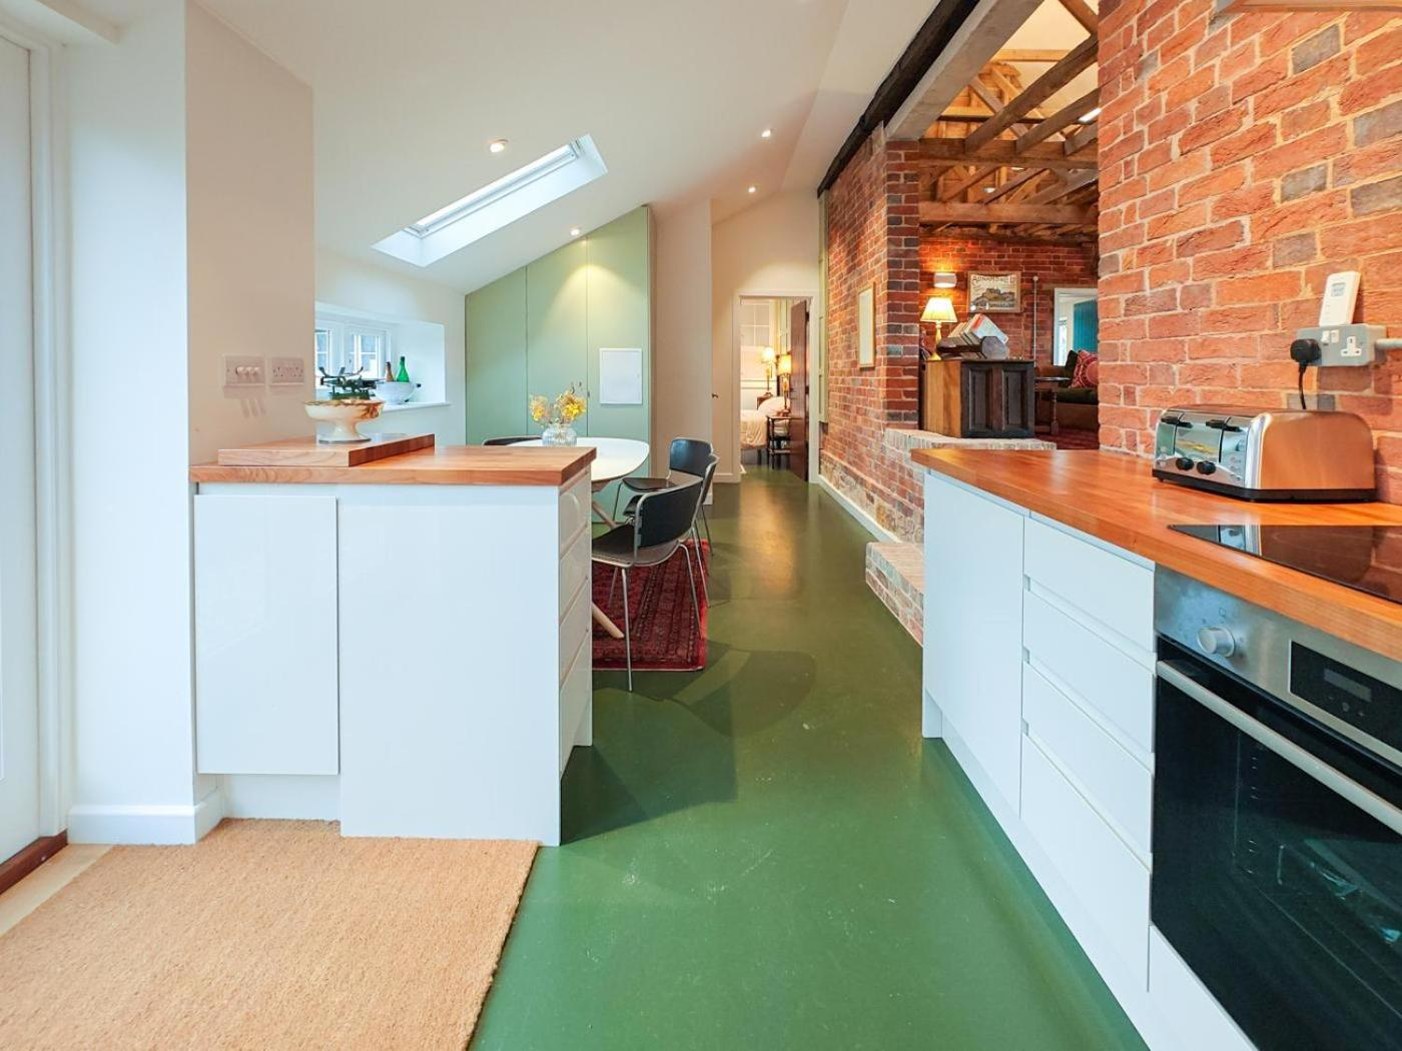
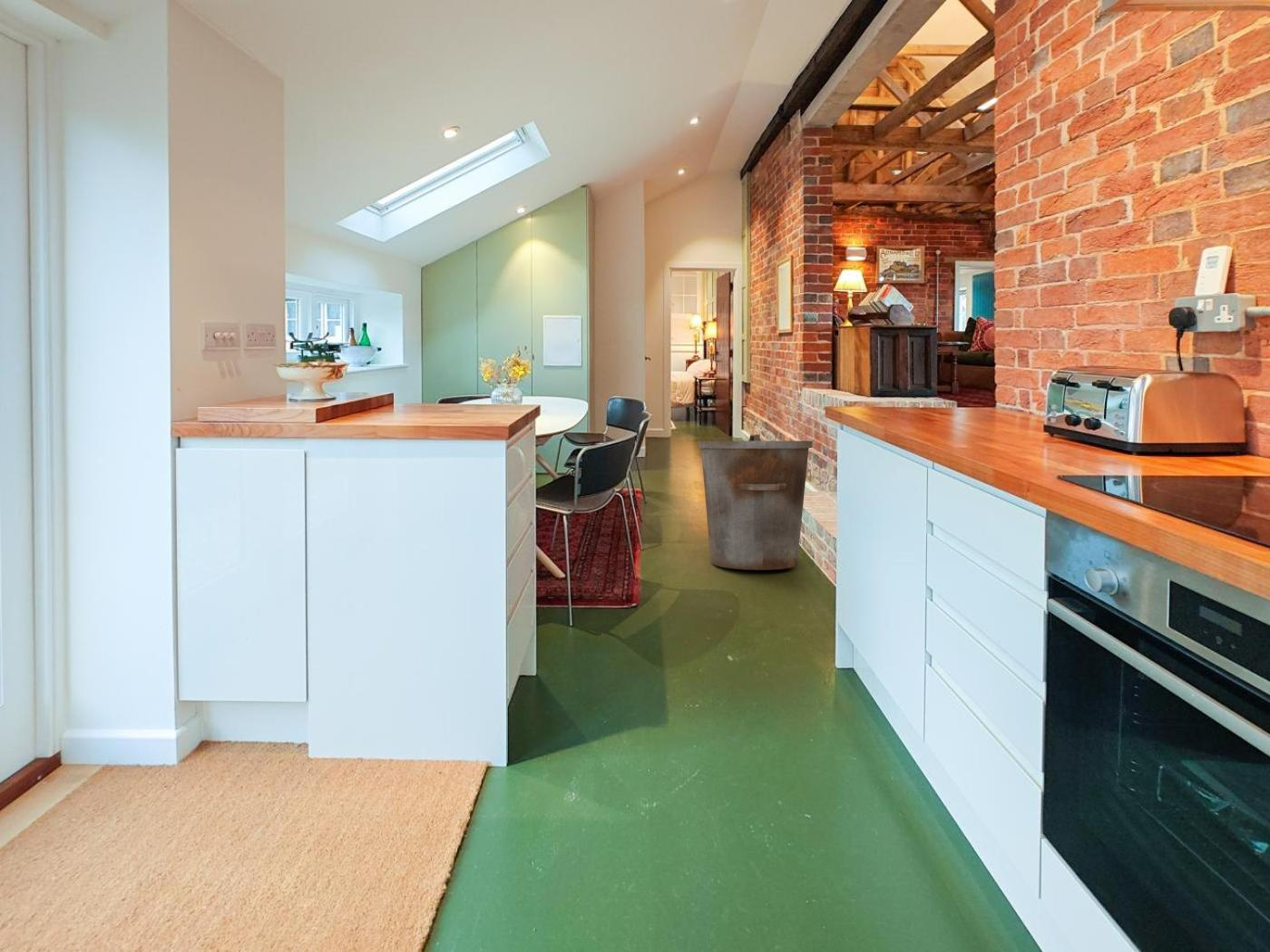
+ trash can (754, 499)
